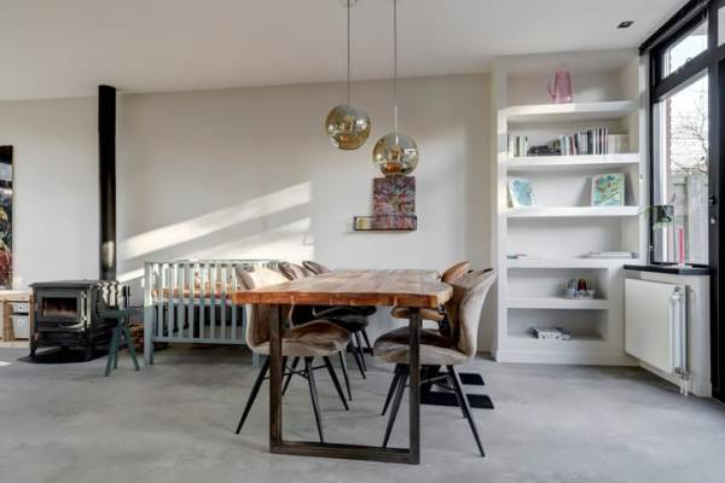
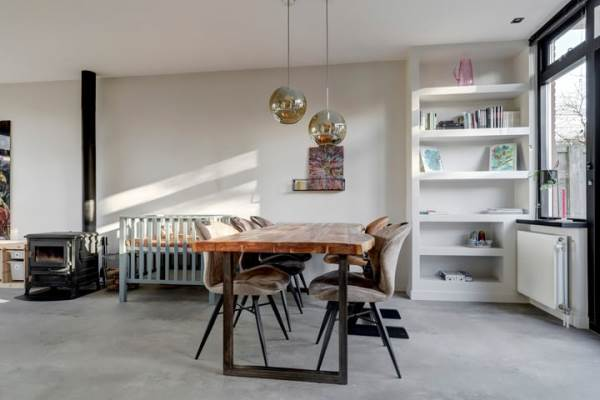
- side table (120, 341)
